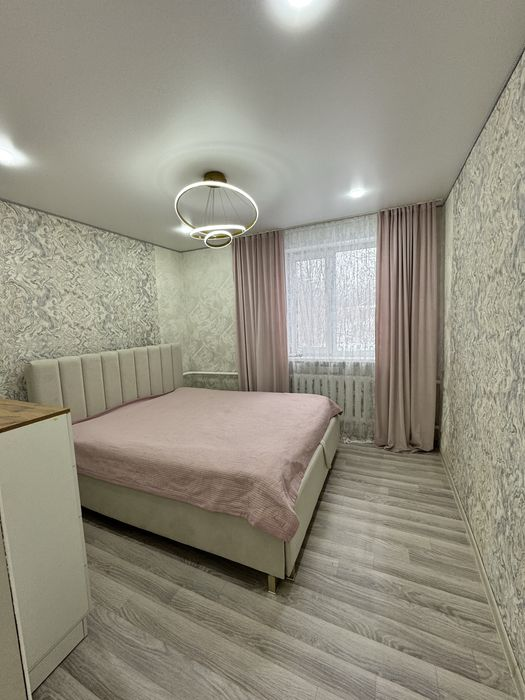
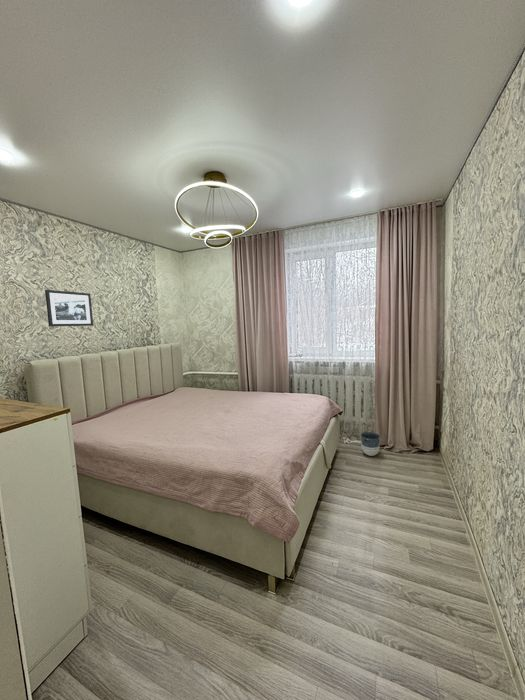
+ picture frame (70, 309)
+ planter (370, 445)
